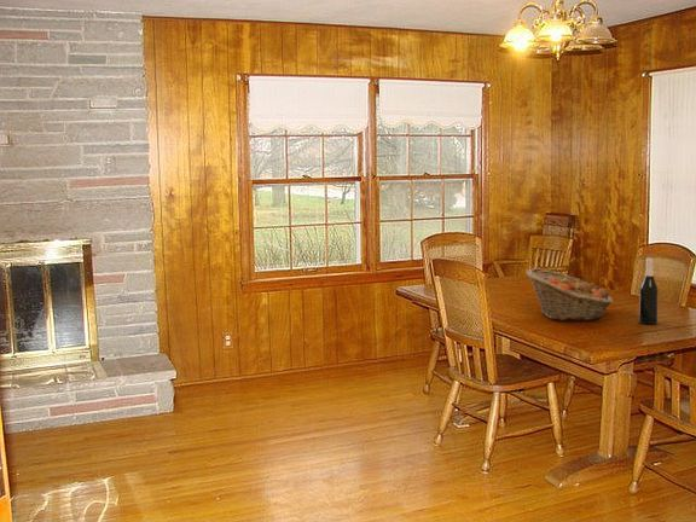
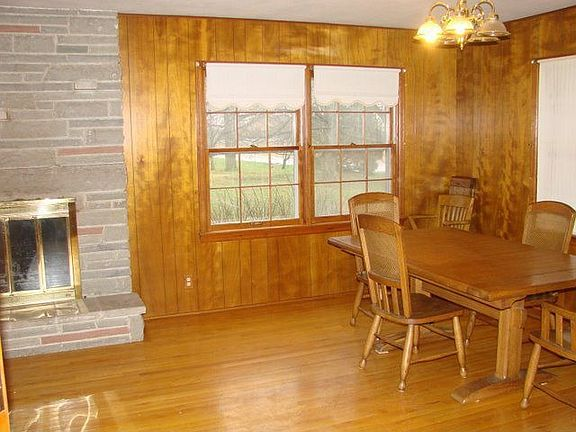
- fruit basket (568, 292)
- wine bottle (649, 290)
